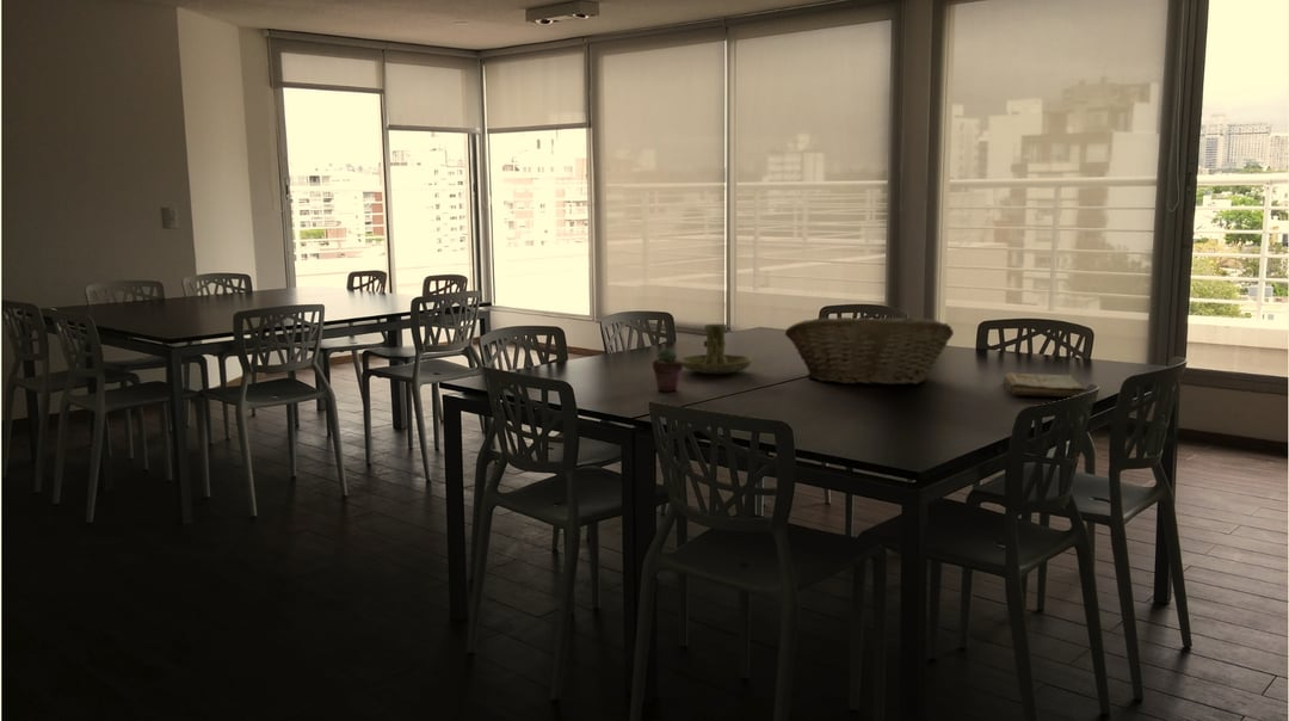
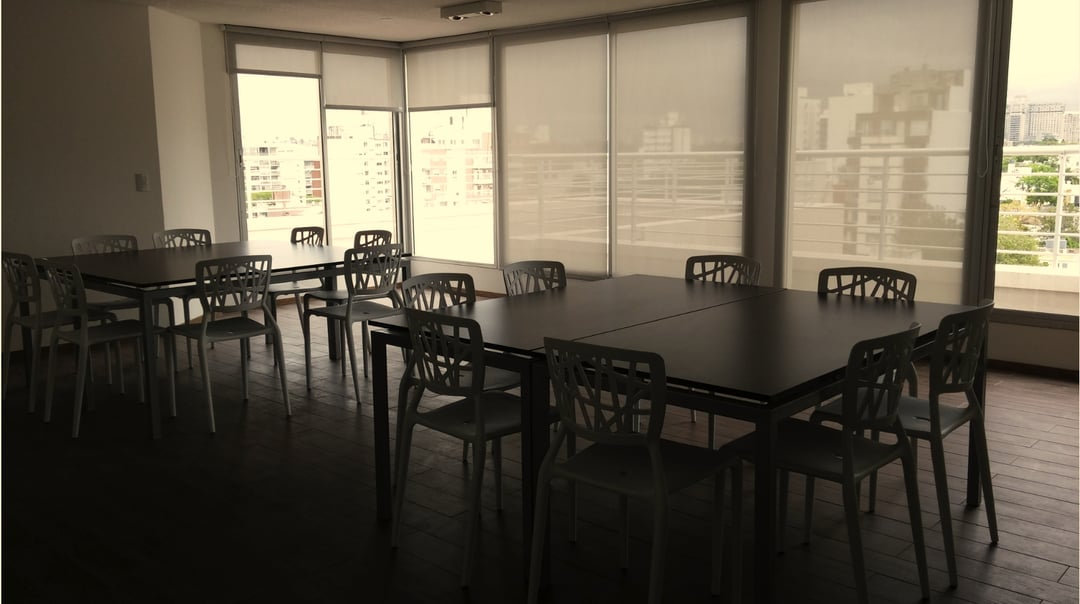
- candle holder (715, 350)
- book (1042, 384)
- potted succulent (667, 369)
- fruit basket (868, 345)
